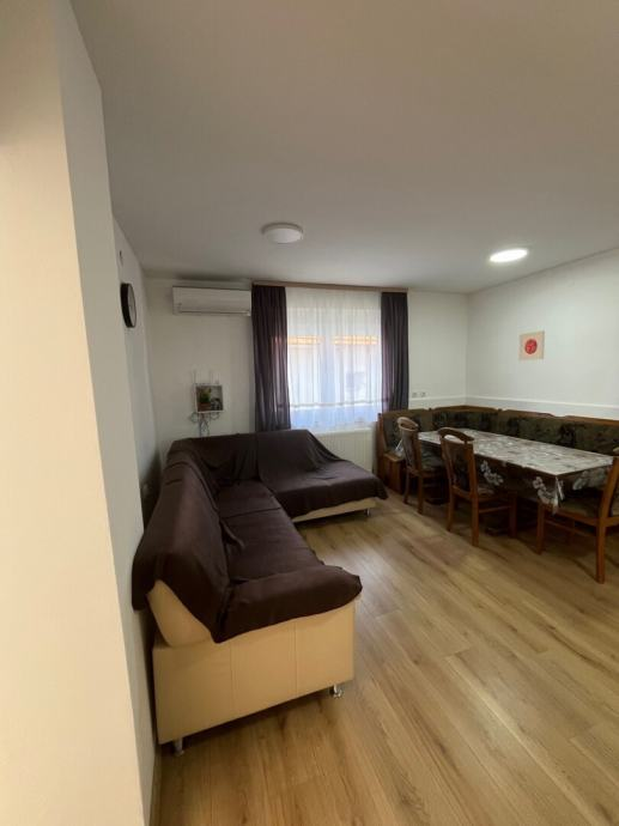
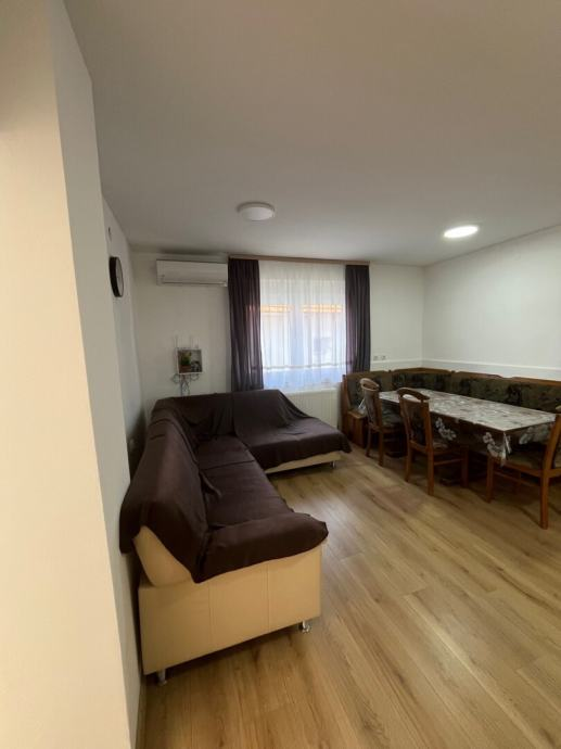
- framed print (530, 346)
